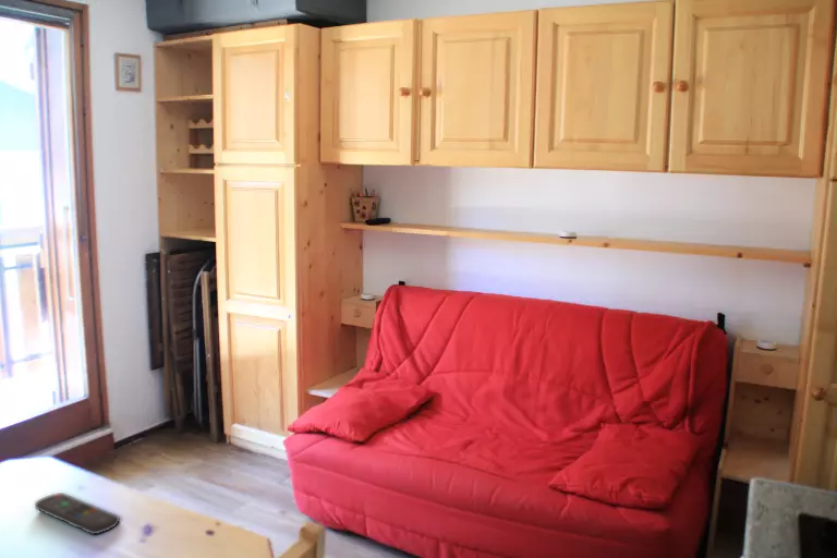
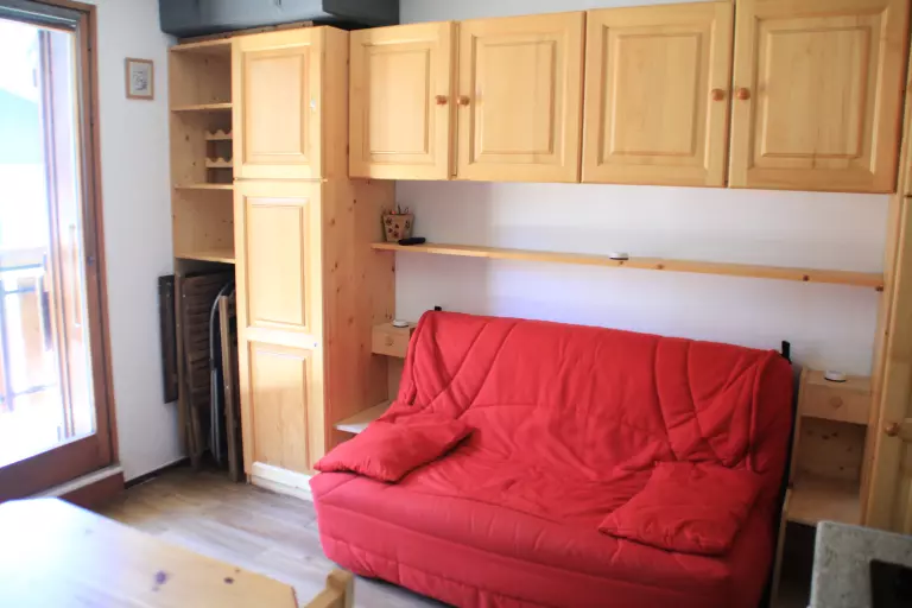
- remote control (76, 511)
